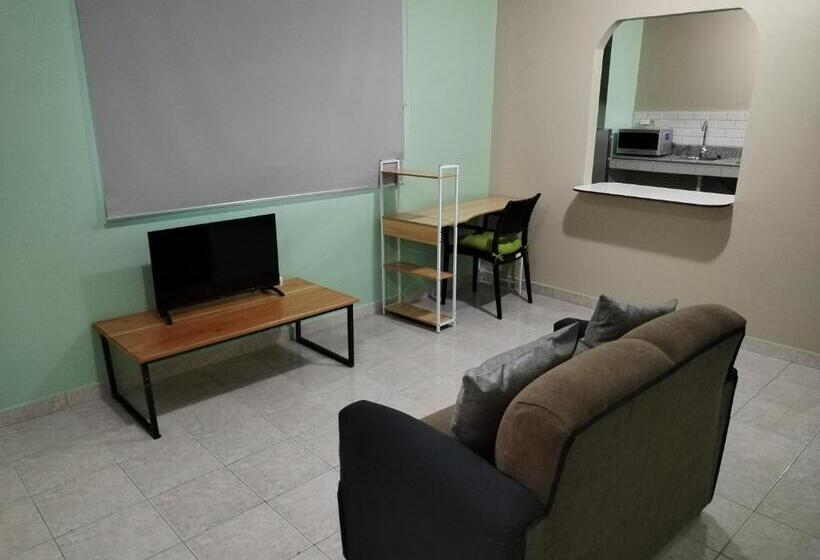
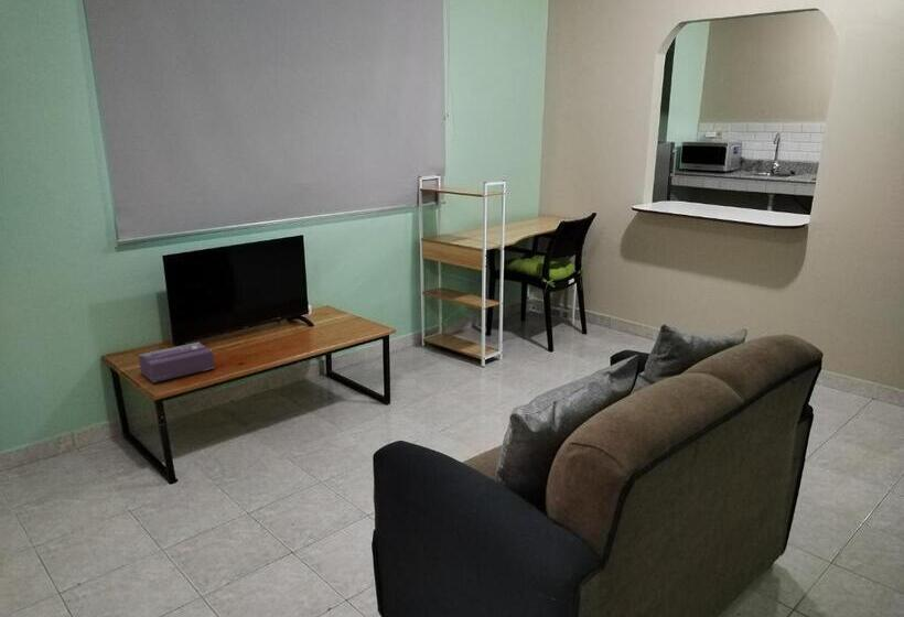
+ tissue box (176, 360)
